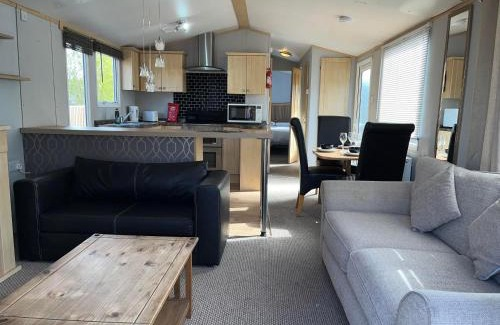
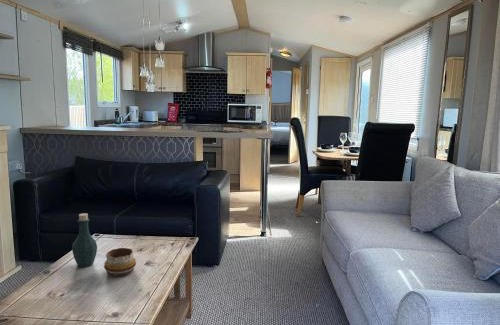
+ bottle (84, 239)
+ decorative bowl (120, 262)
